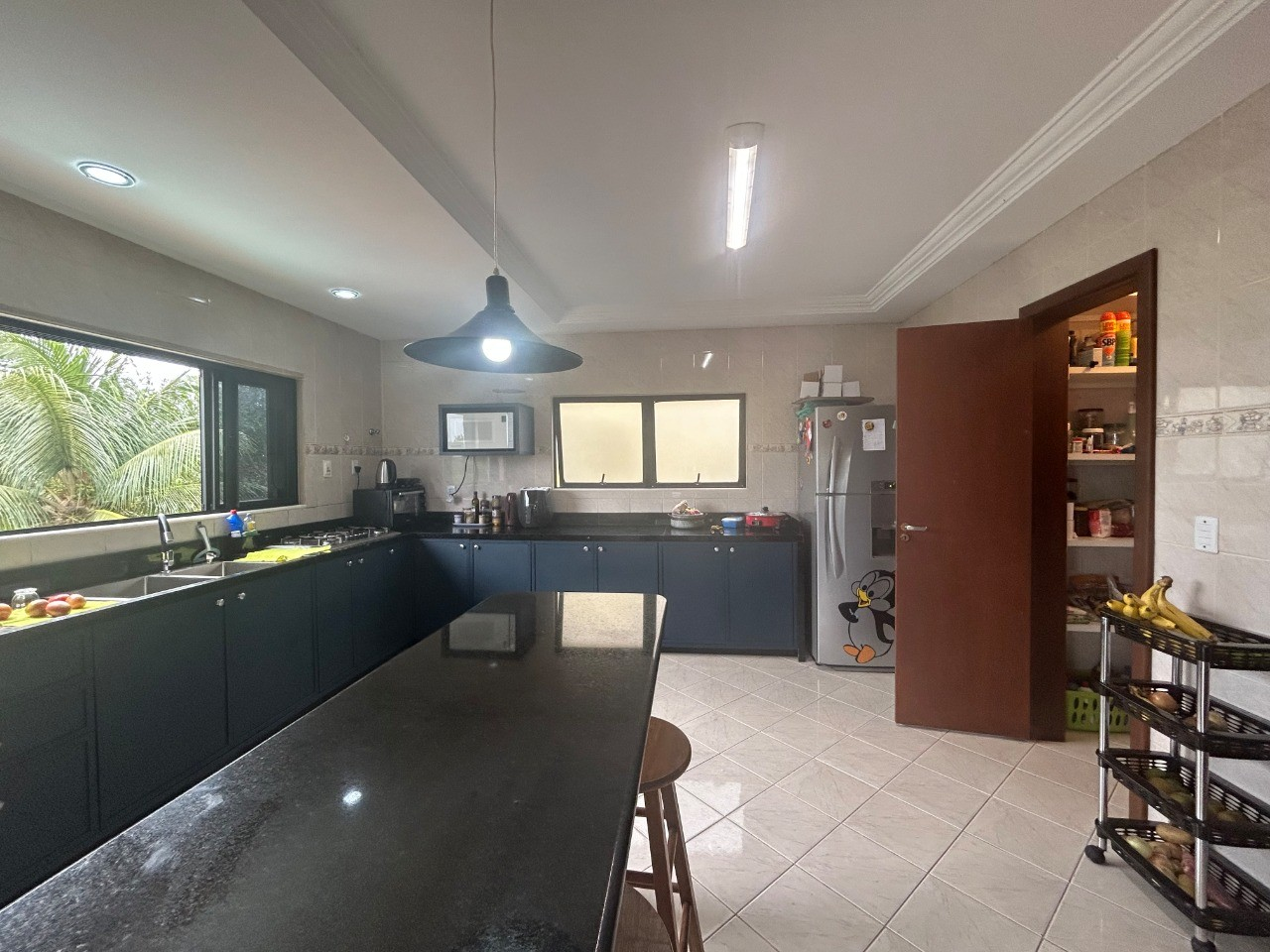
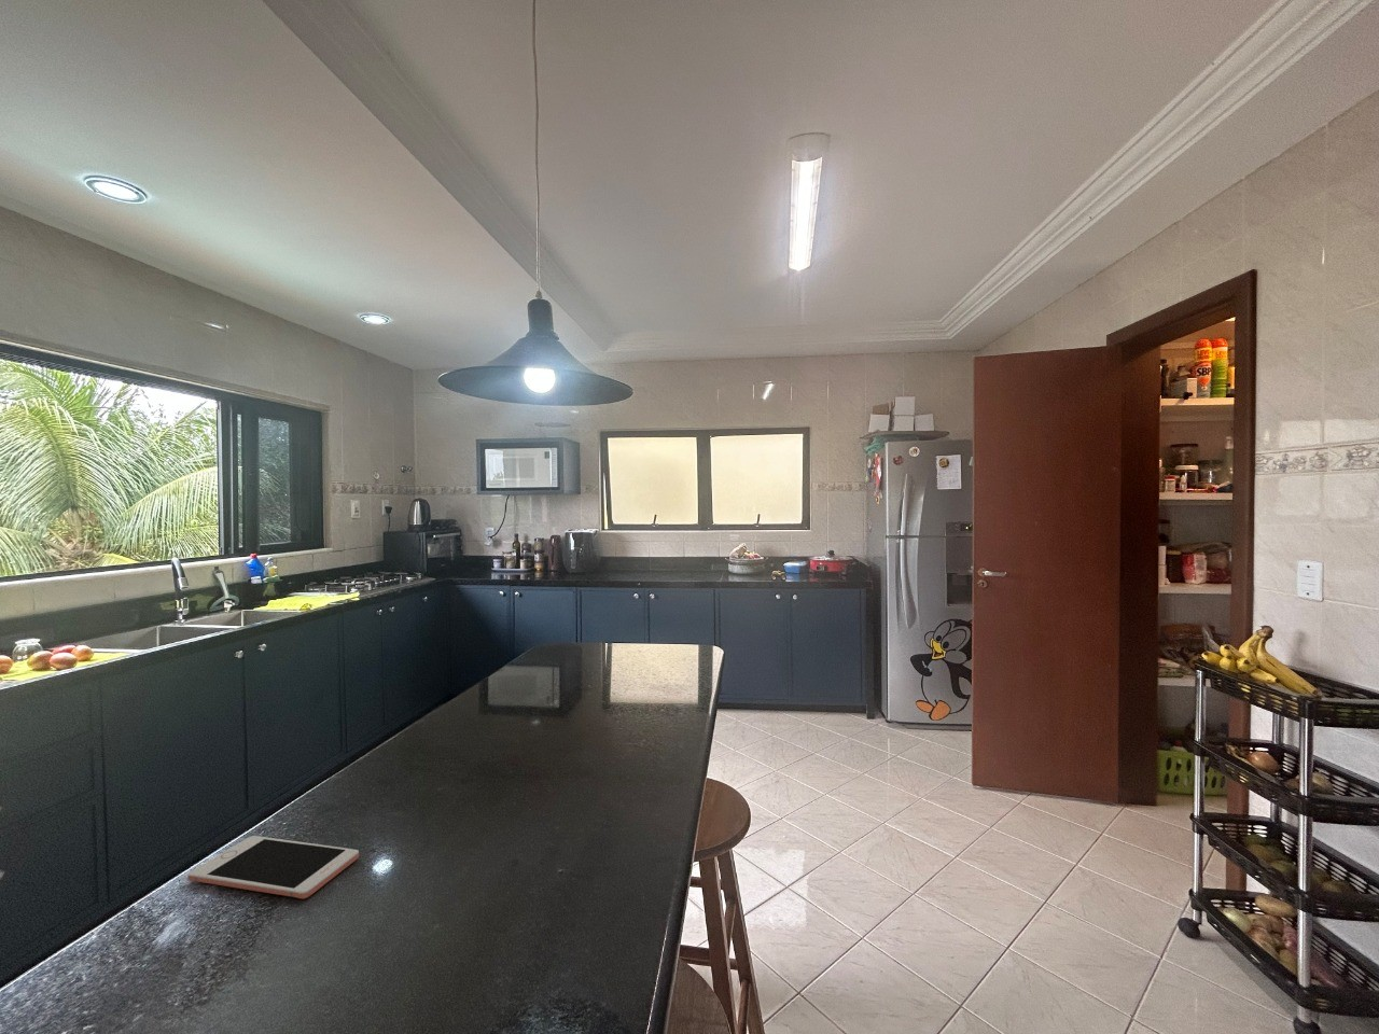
+ cell phone (276, 865)
